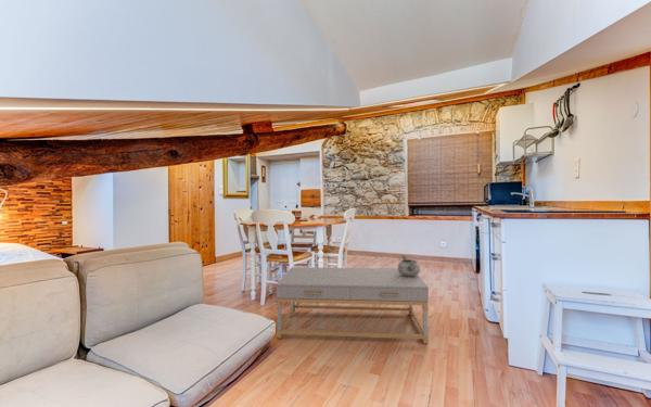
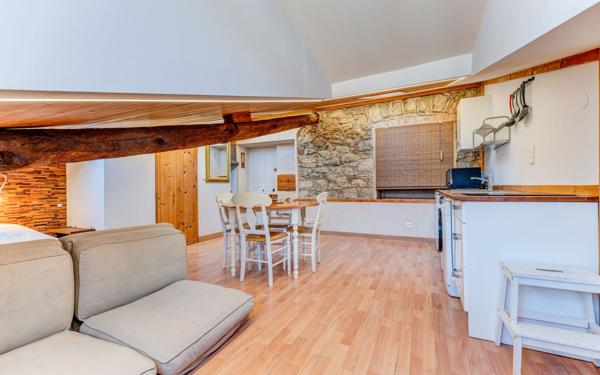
- decorative bowl (408, 266)
- coffee table (350, 301)
